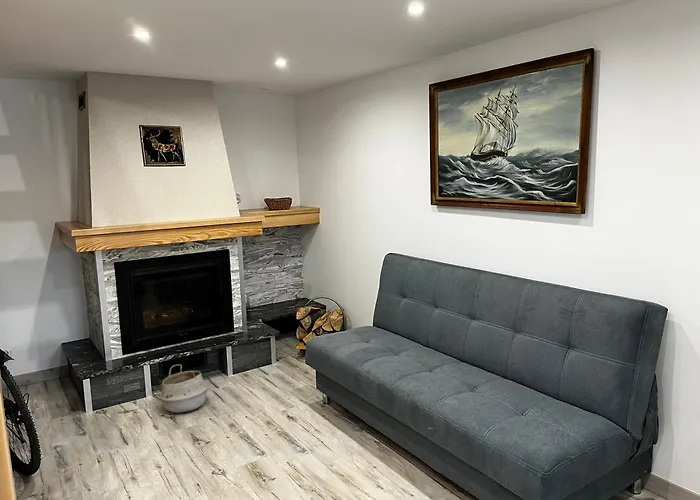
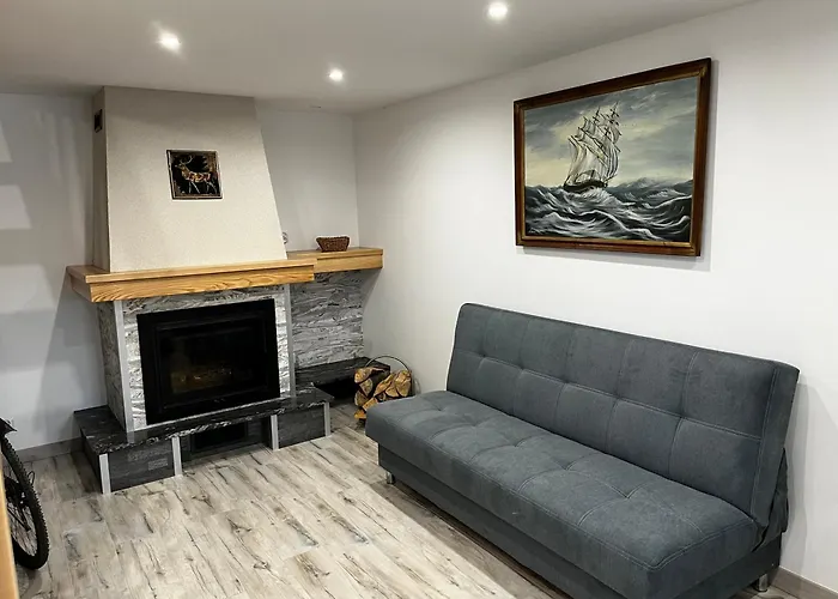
- woven basket (182, 385)
